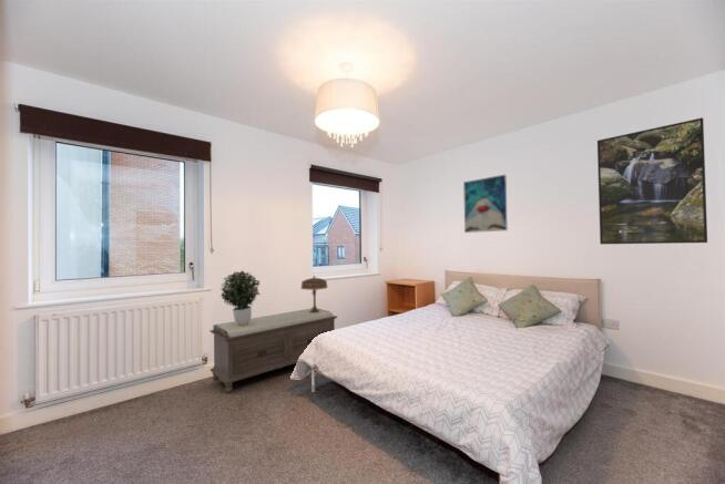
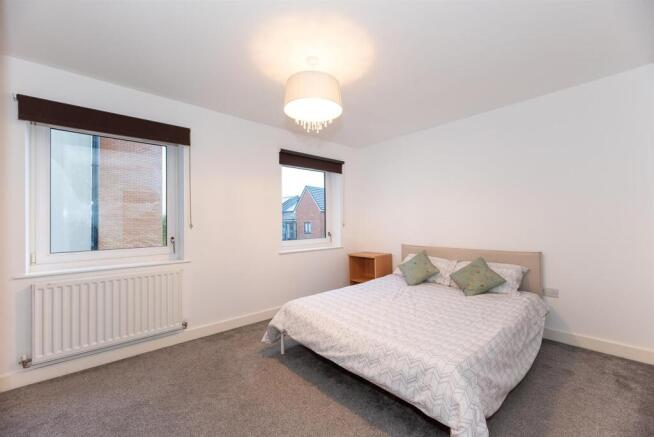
- table lamp (314, 294)
- bench (278, 342)
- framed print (646, 186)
- wall art (483, 205)
- potted plant (243, 297)
